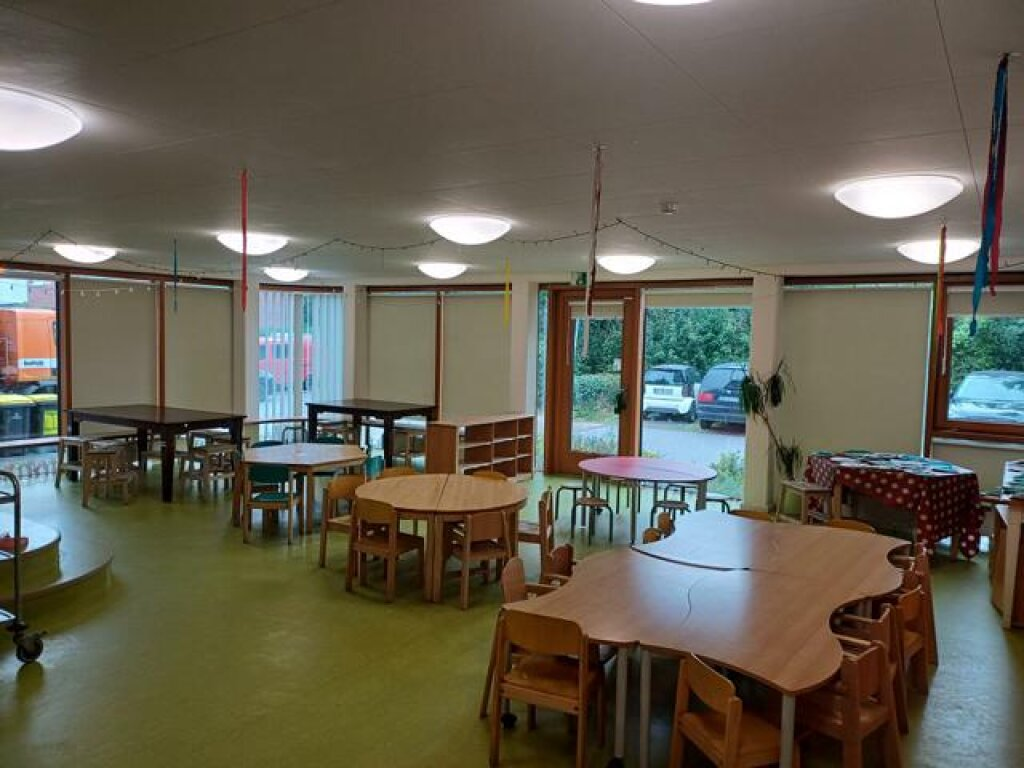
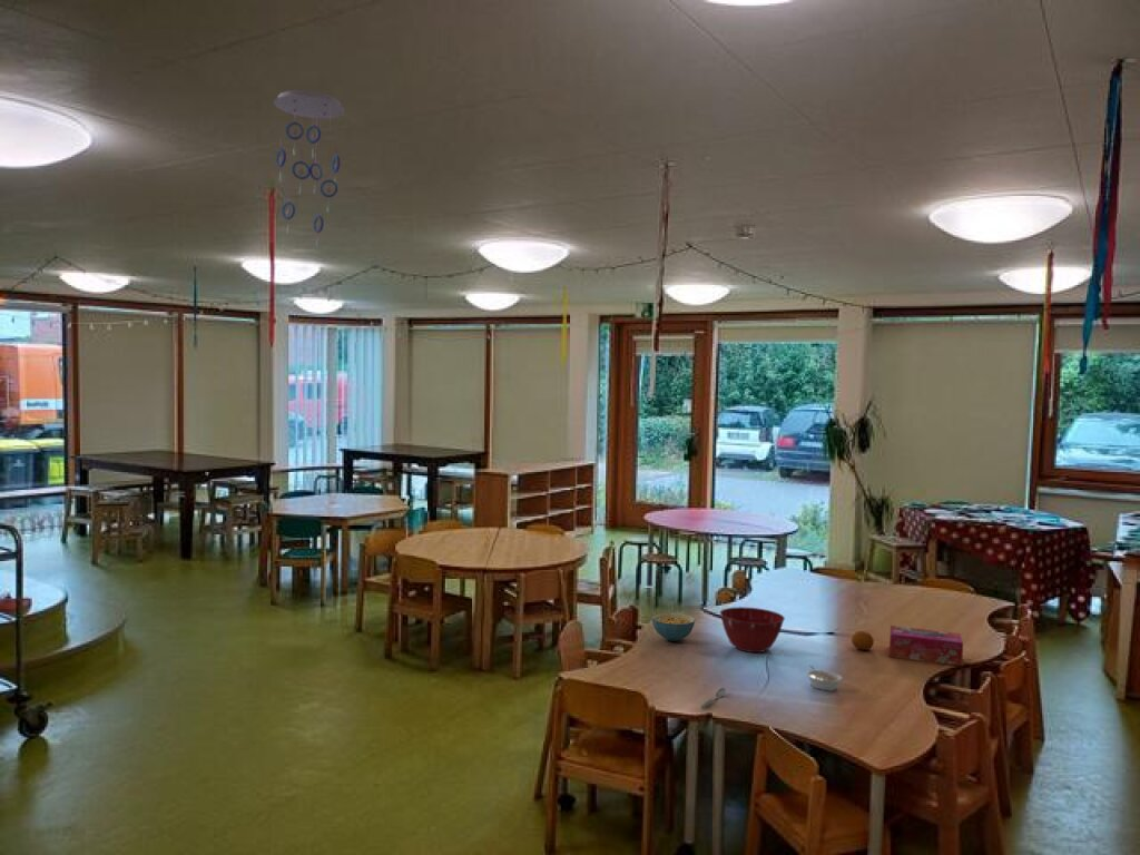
+ tissue box (924, 645)
+ fruit (862, 640)
+ cereal bowl (672, 628)
+ mixing bowl (751, 631)
+ legume (822, 679)
+ ceiling mobile (308, 174)
+ spoon (714, 698)
